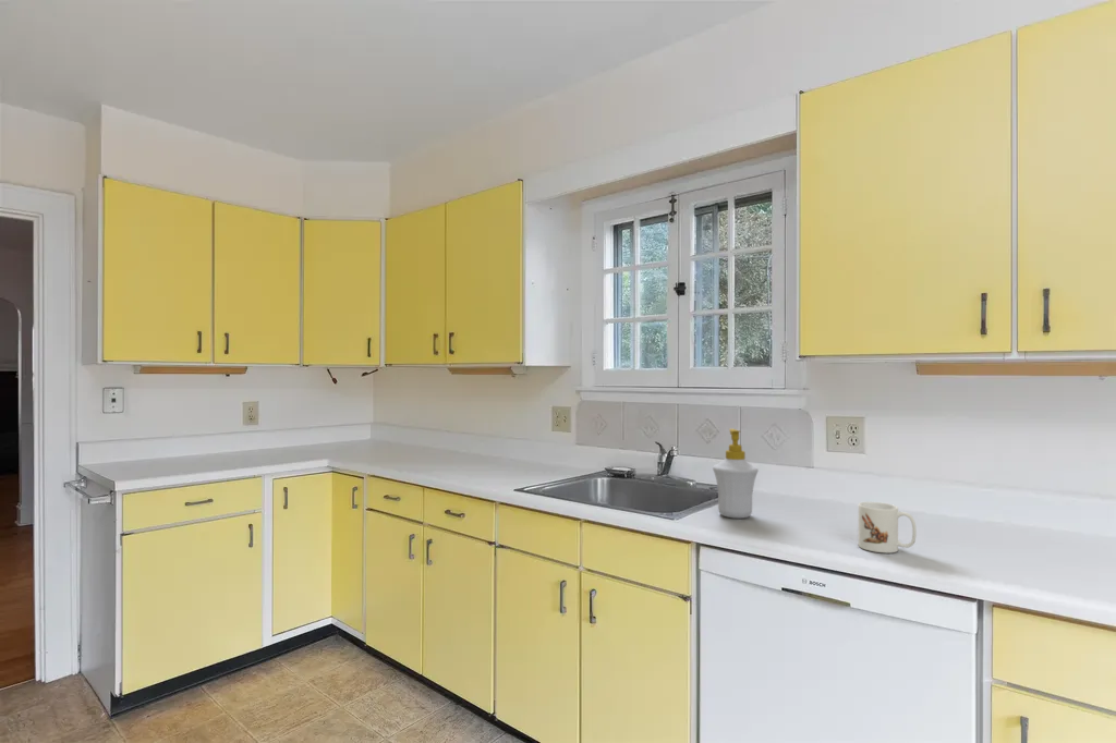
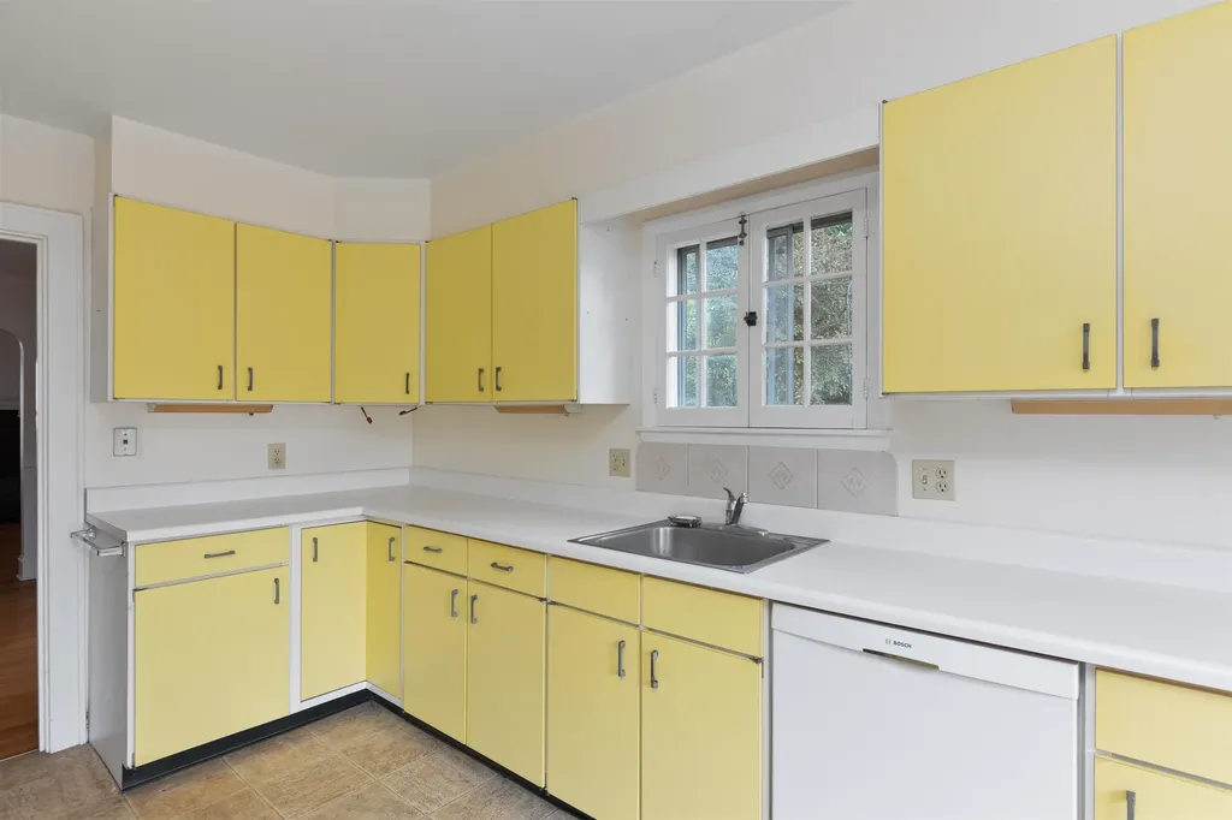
- soap bottle (735, 472)
- mug (886, 527)
